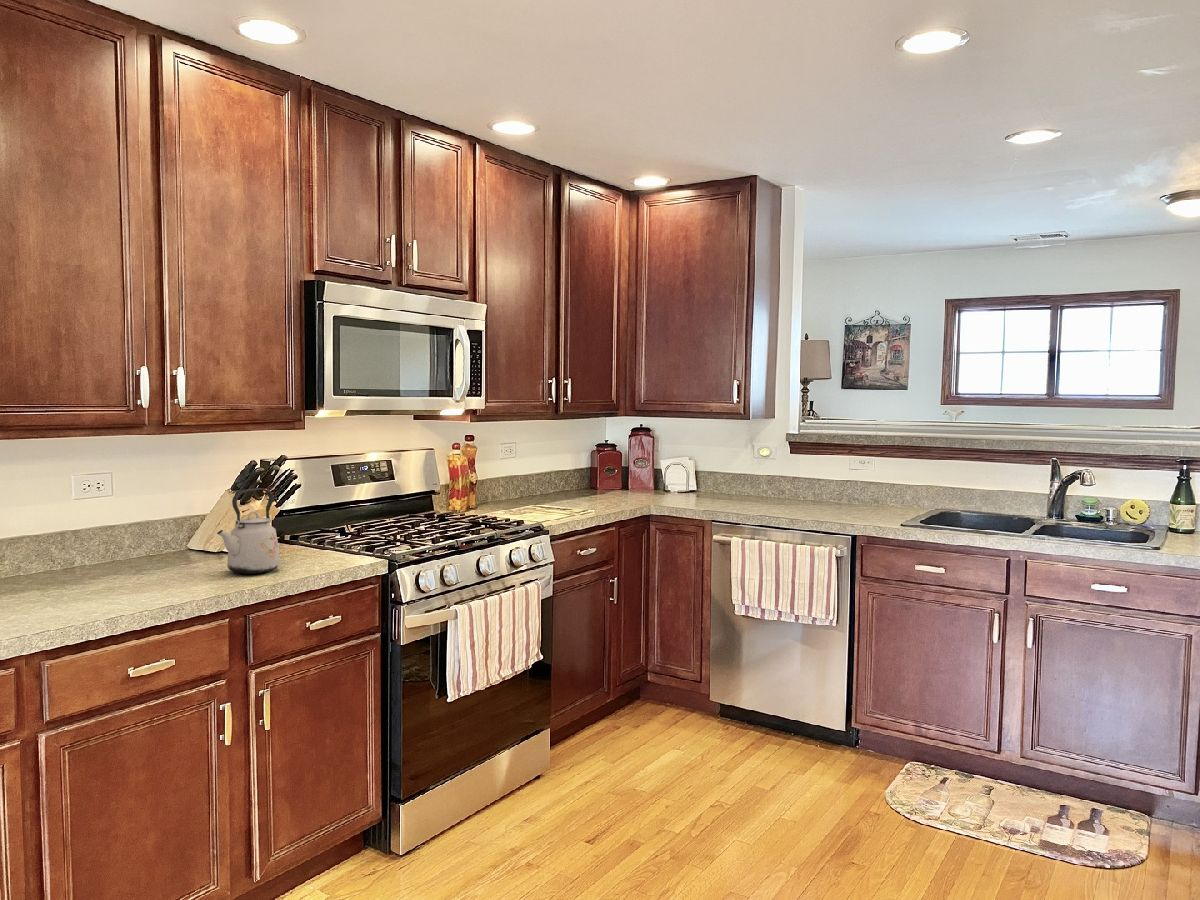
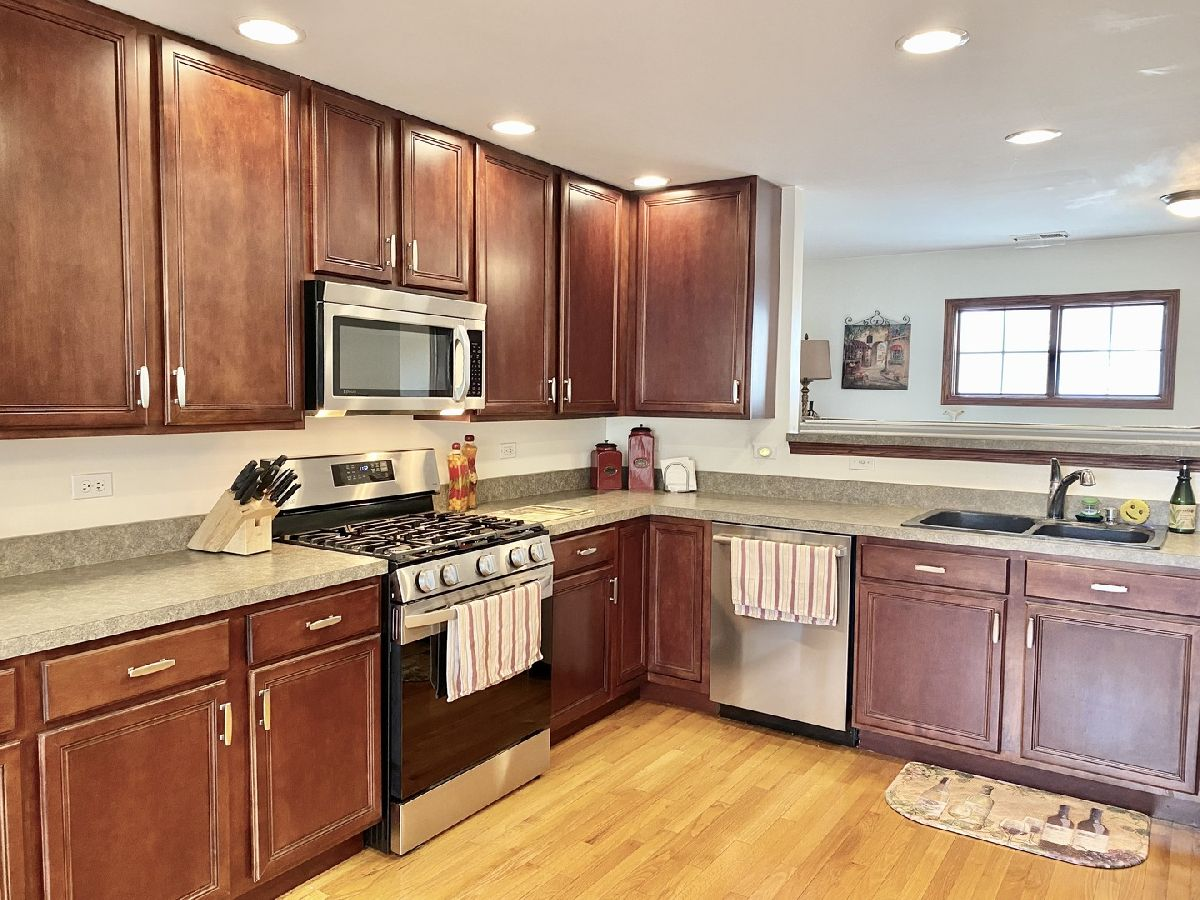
- kettle (245, 531)
